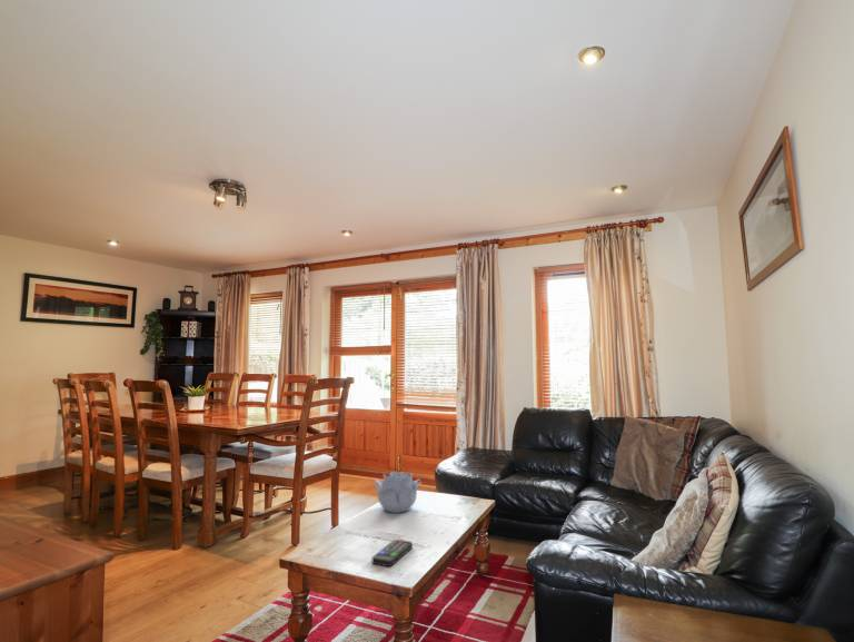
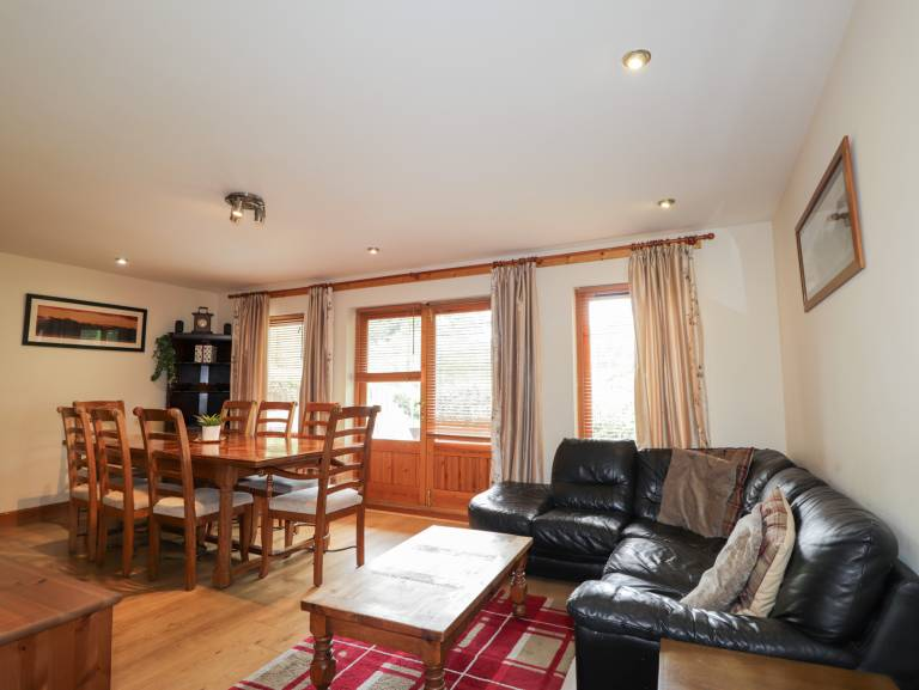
- remote control (393, 551)
- decorative bowl (396, 491)
